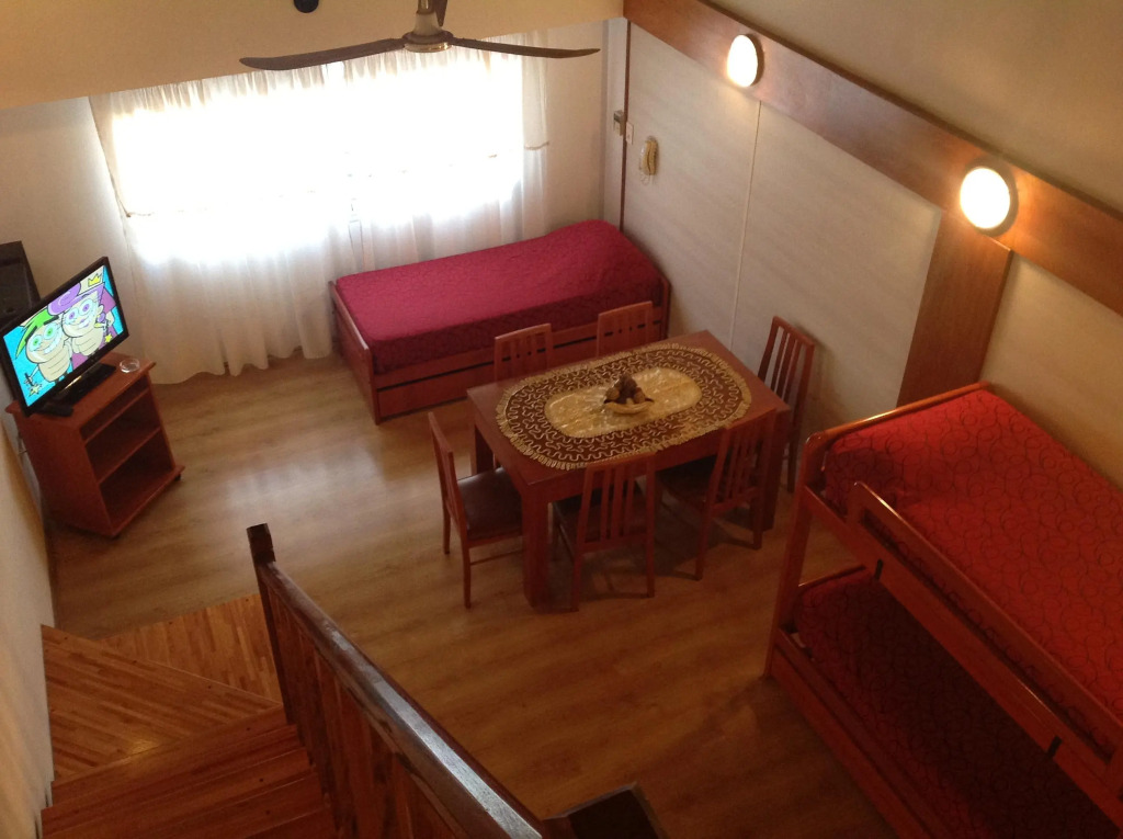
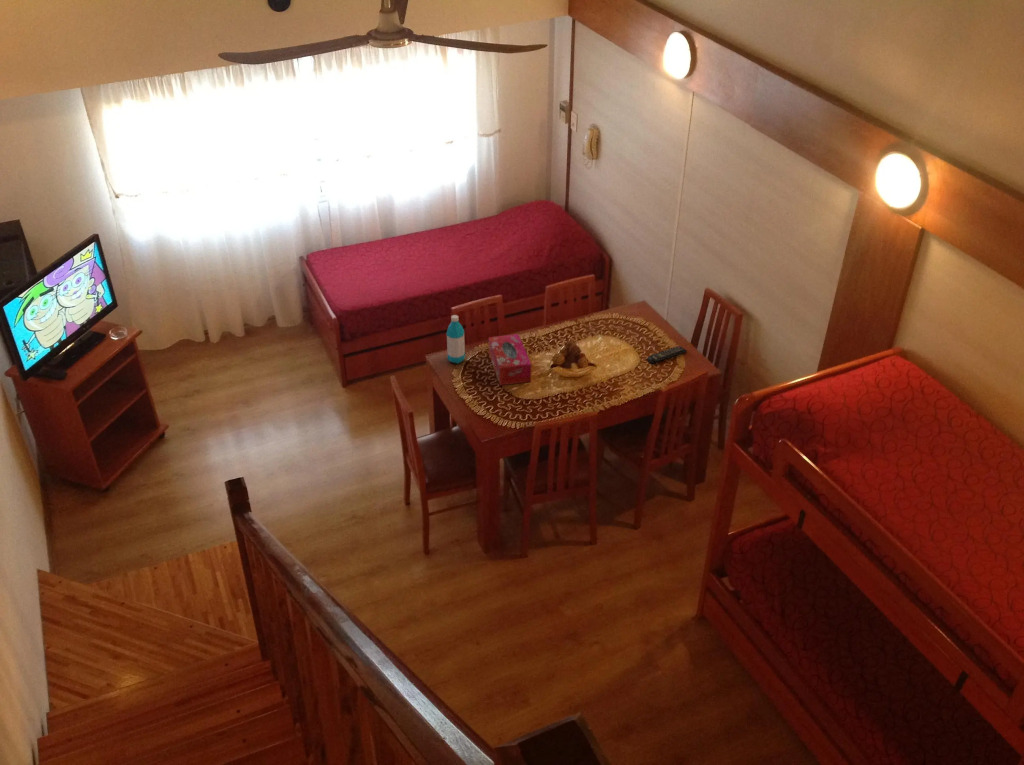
+ remote control (667, 354)
+ tissue box (509, 359)
+ water bottle (455, 338)
